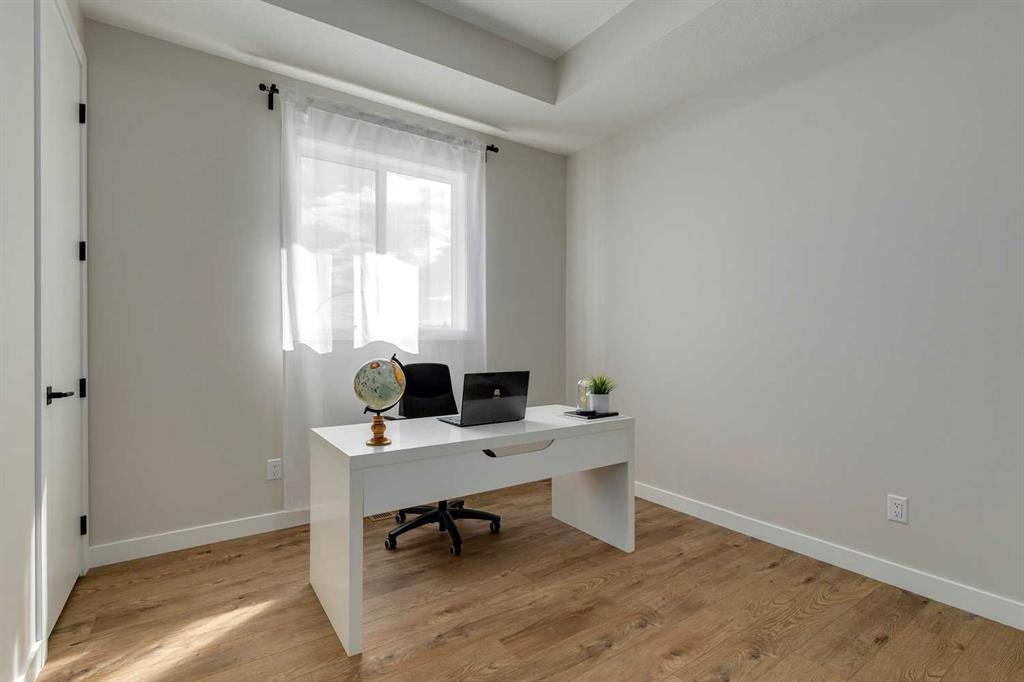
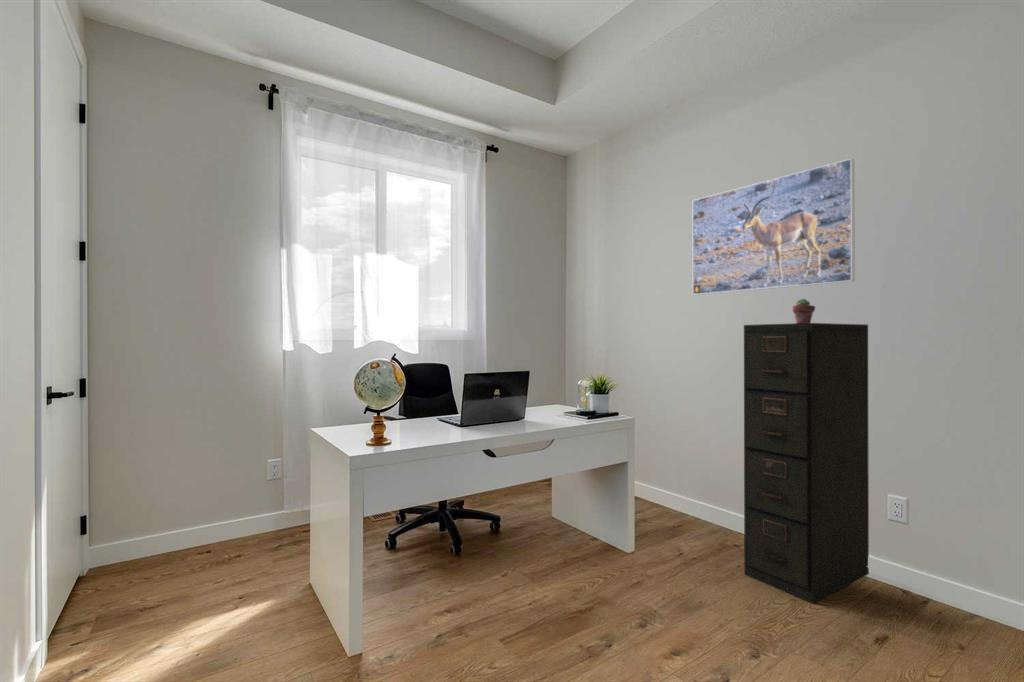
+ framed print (763, 235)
+ filing cabinet (804, 450)
+ potted succulent (803, 310)
